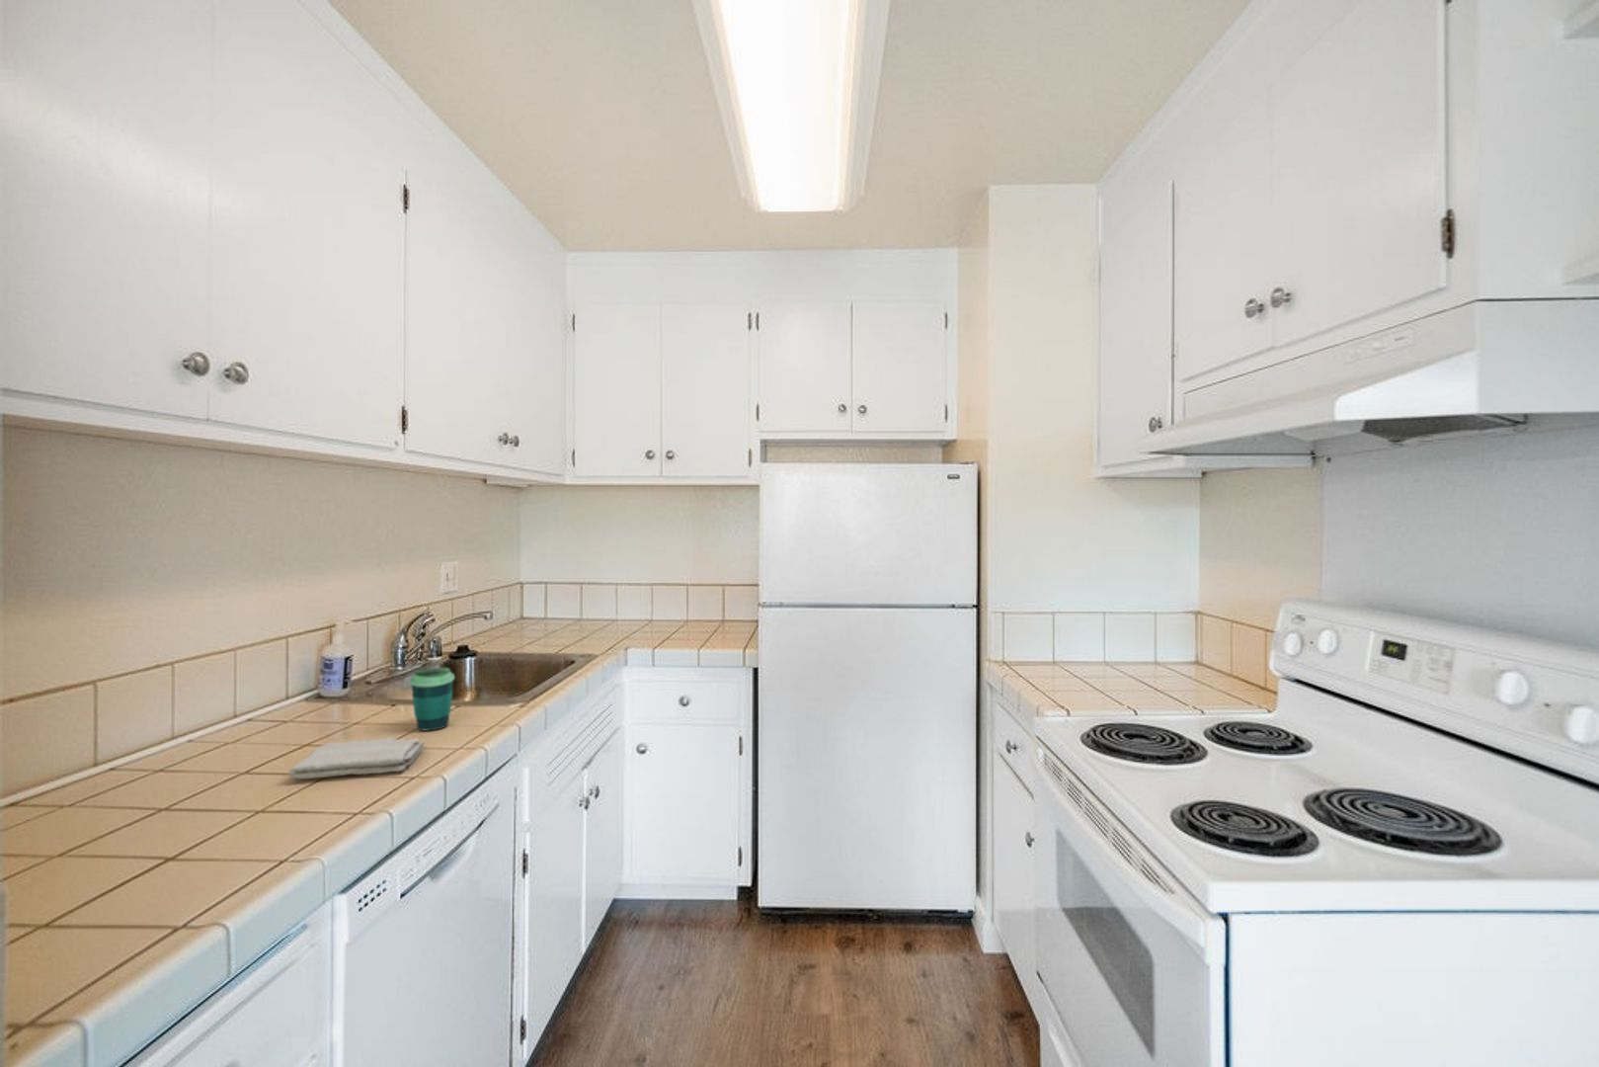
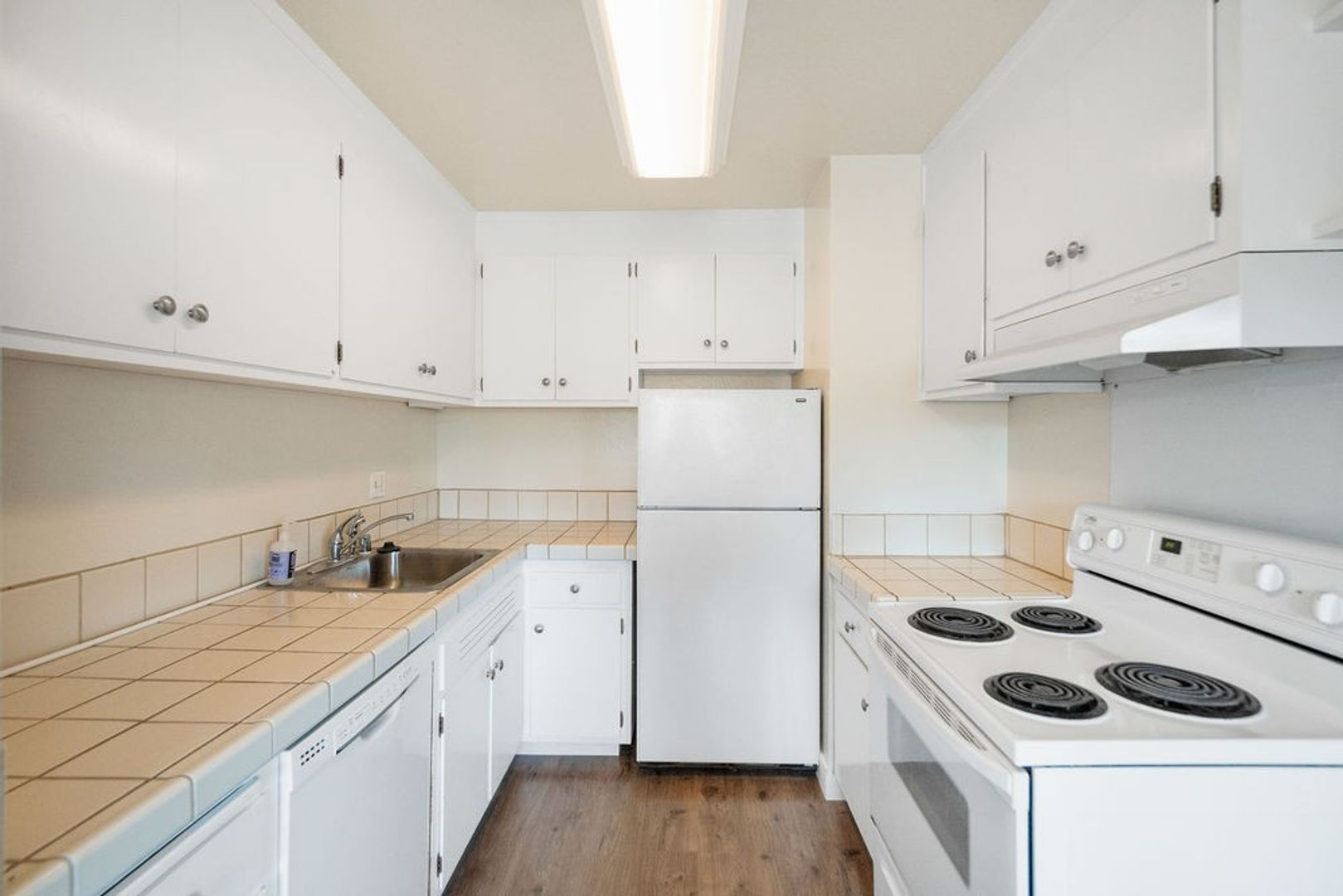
- cup (432, 699)
- washcloth (361, 756)
